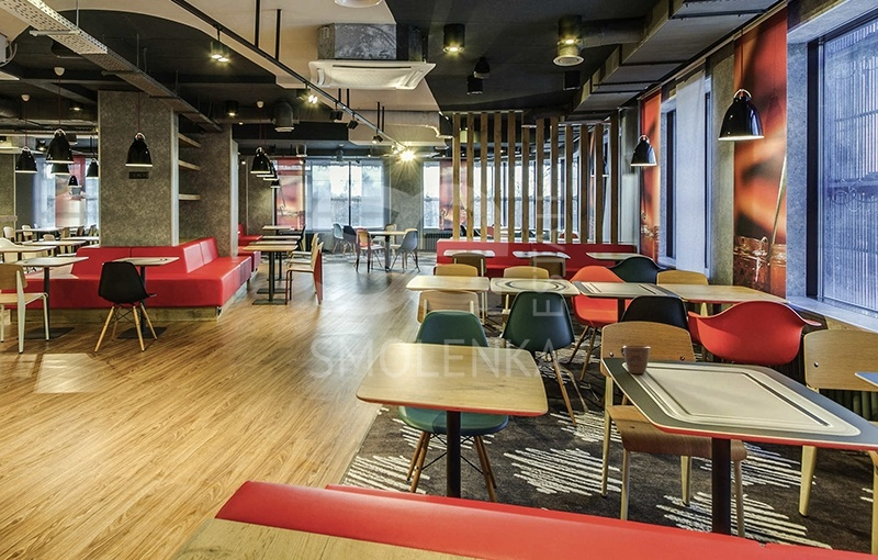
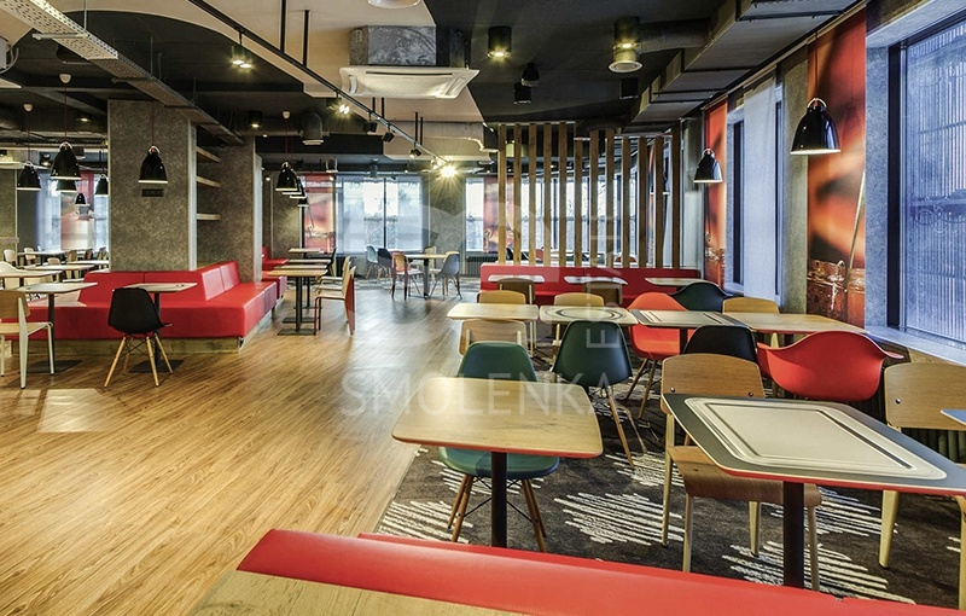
- mug (634, 358)
